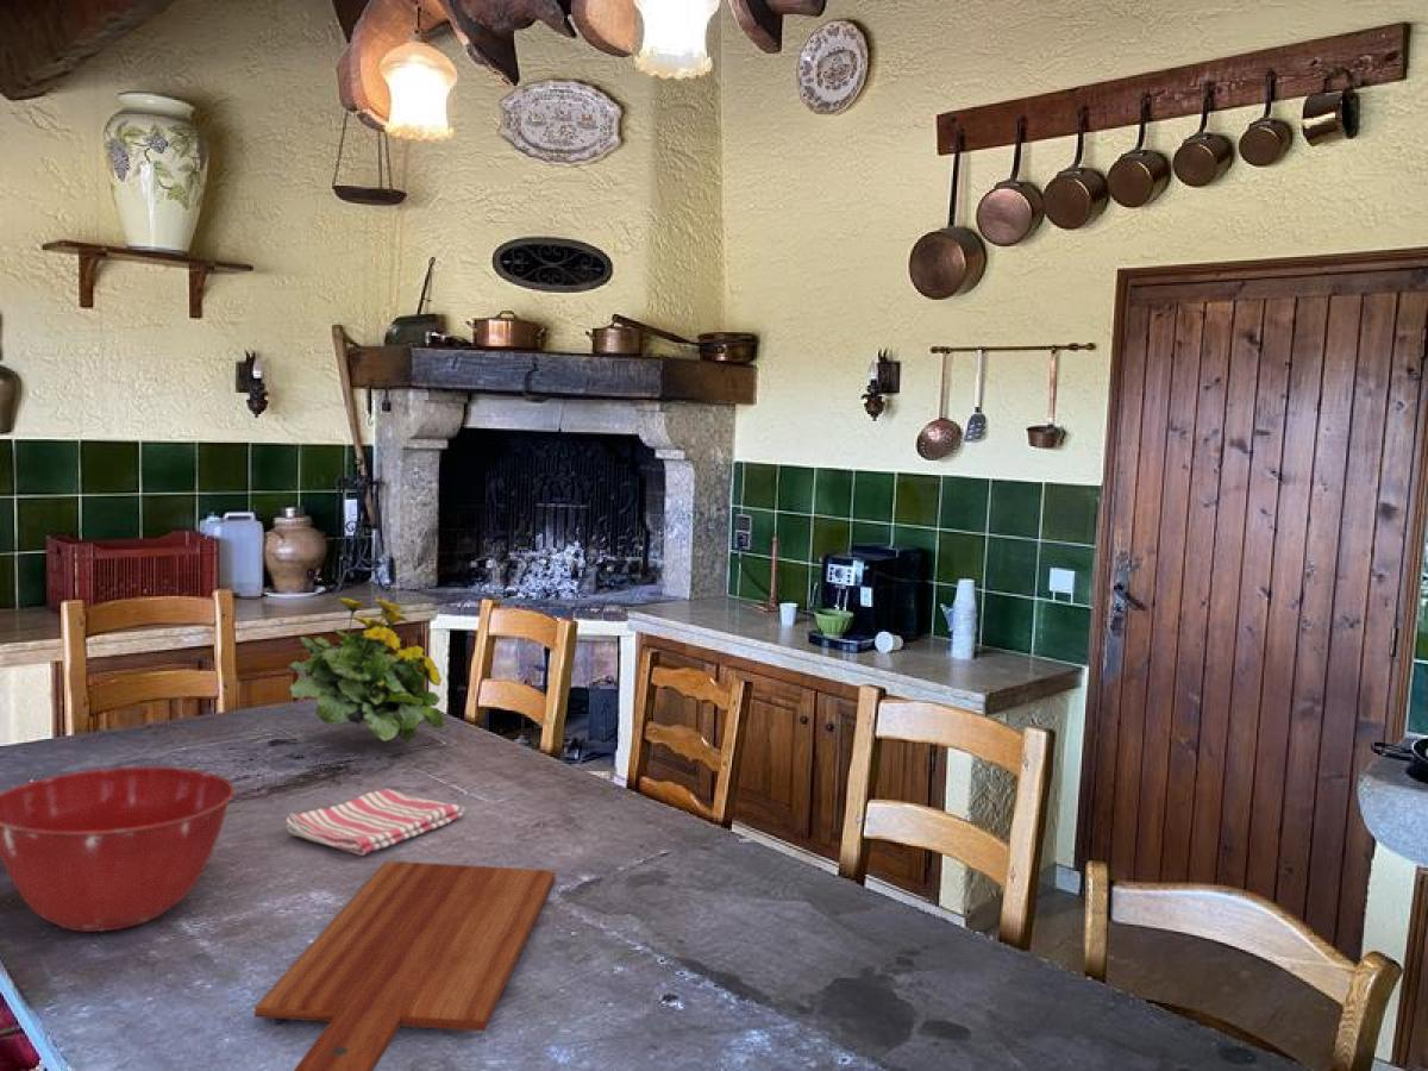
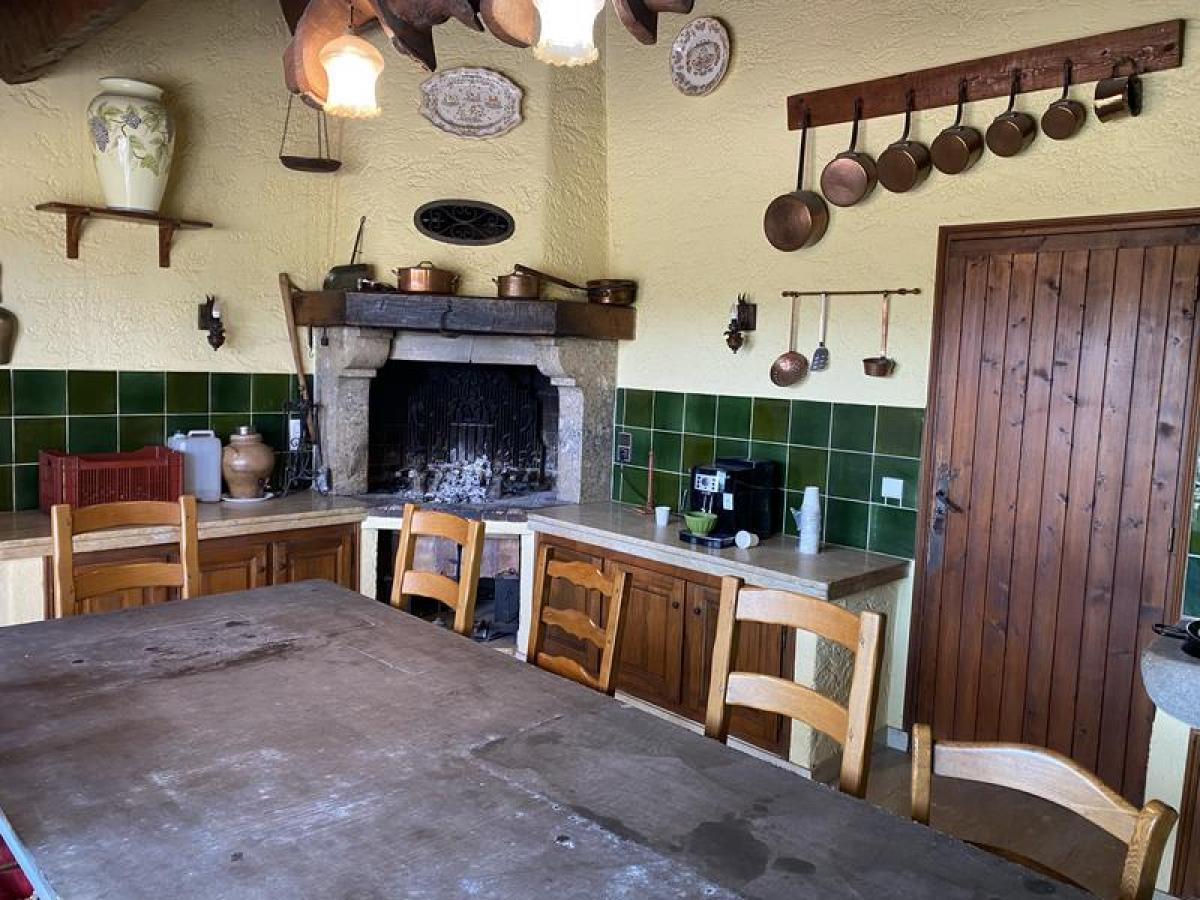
- cutting board (422, 939)
- dish towel (377, 816)
- mixing bowl (114, 852)
- flowering plant (361, 675)
